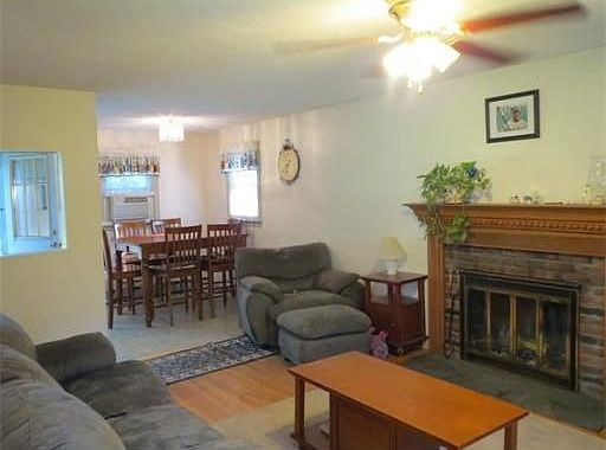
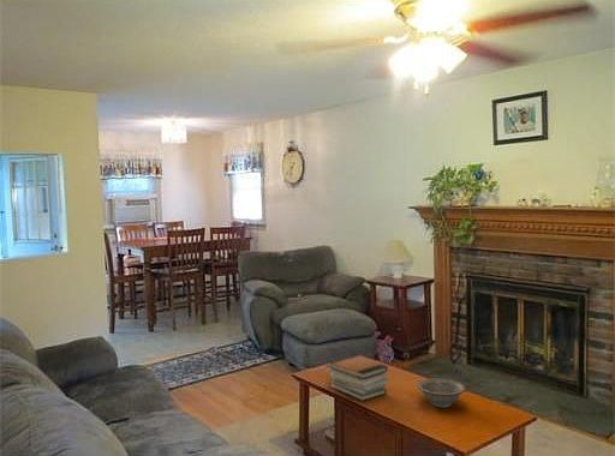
+ decorative bowl (441, 394)
+ book stack (357, 377)
